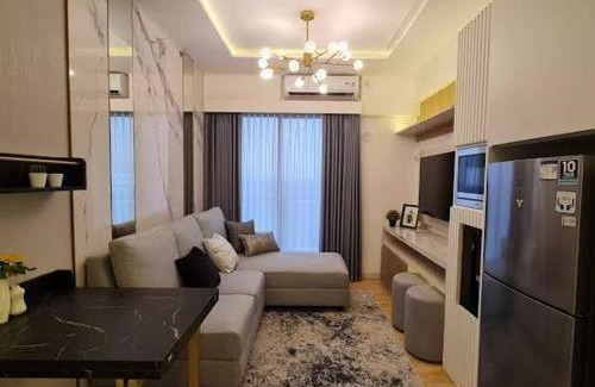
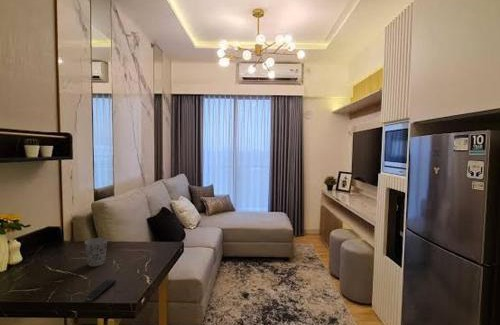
+ cup (96, 252)
+ remote control (101, 289)
